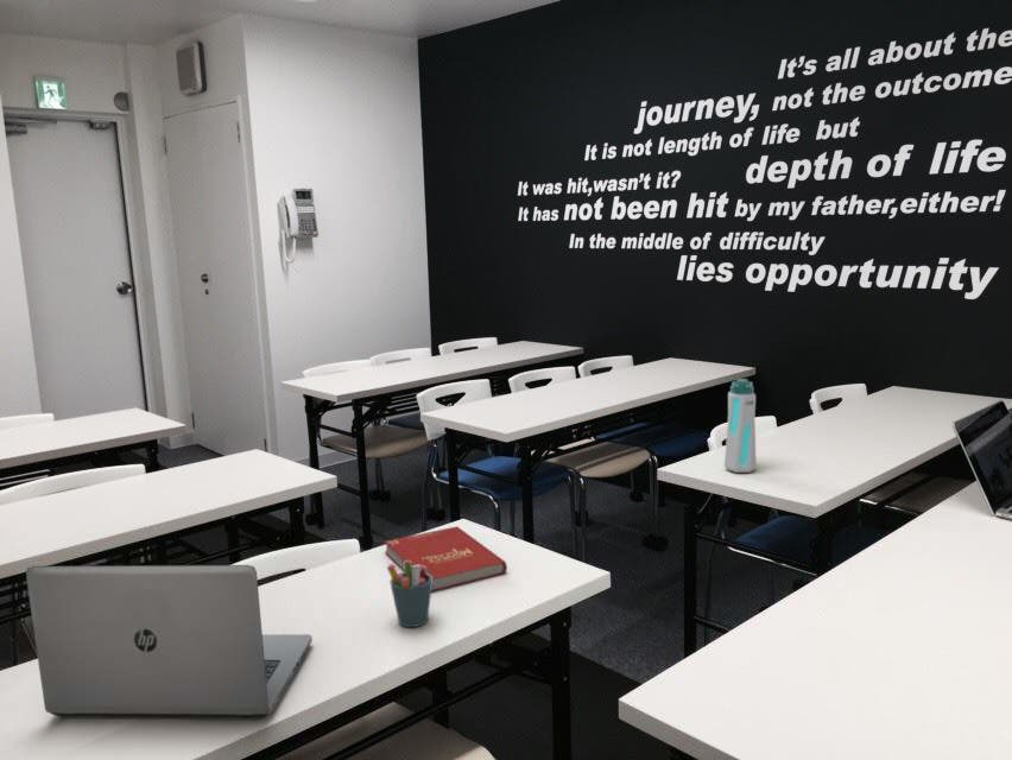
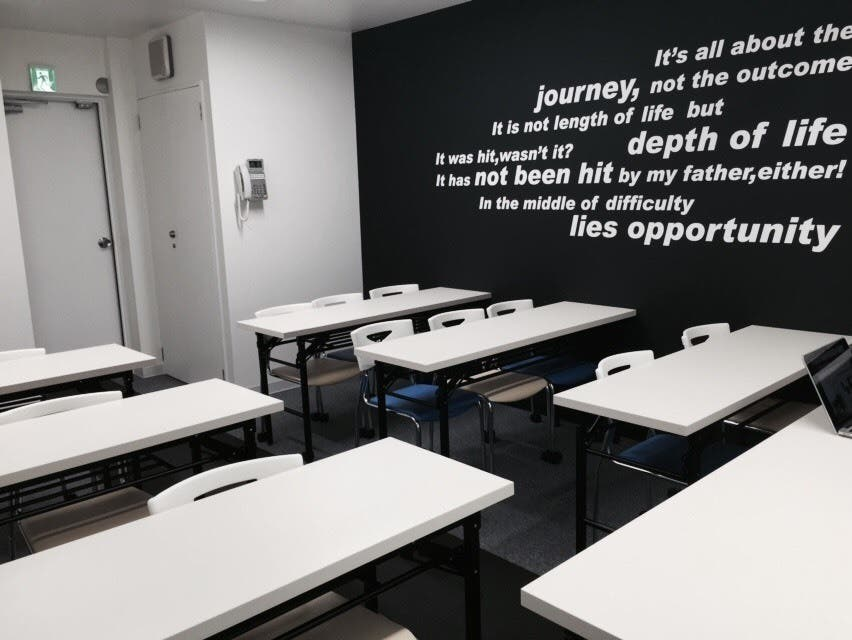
- water bottle (741, 424)
- book (443, 556)
- pen holder (411, 589)
- laptop (183, 609)
